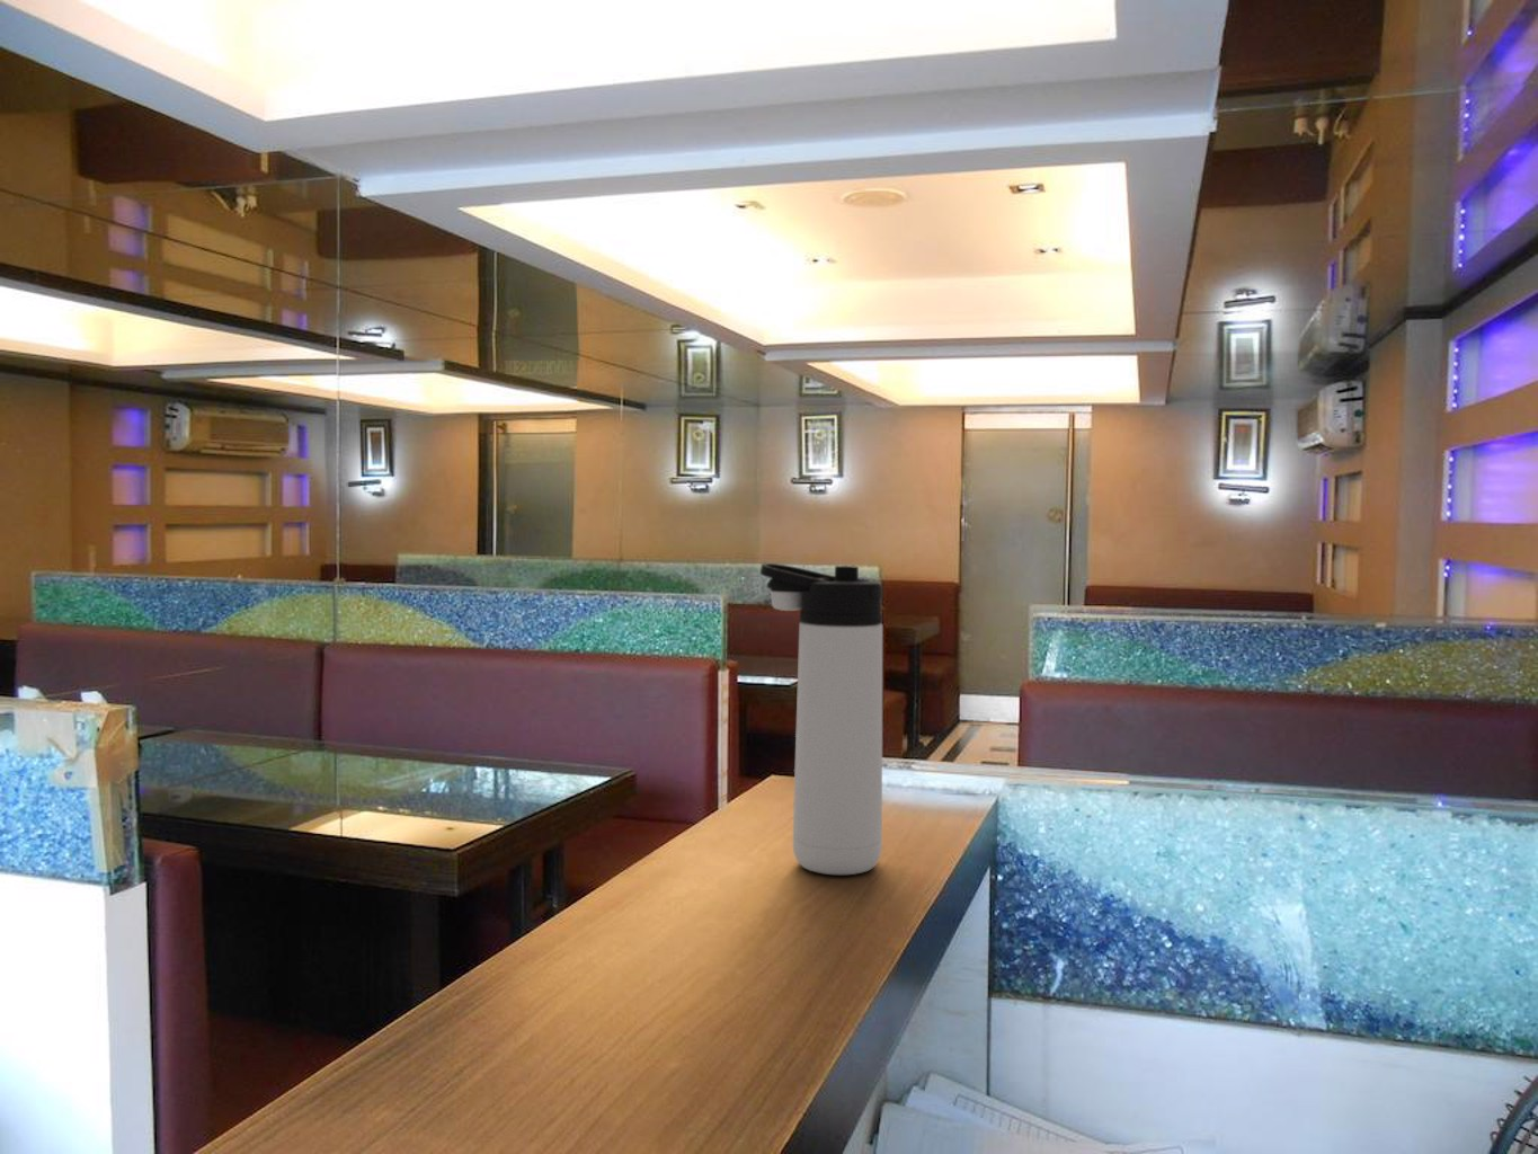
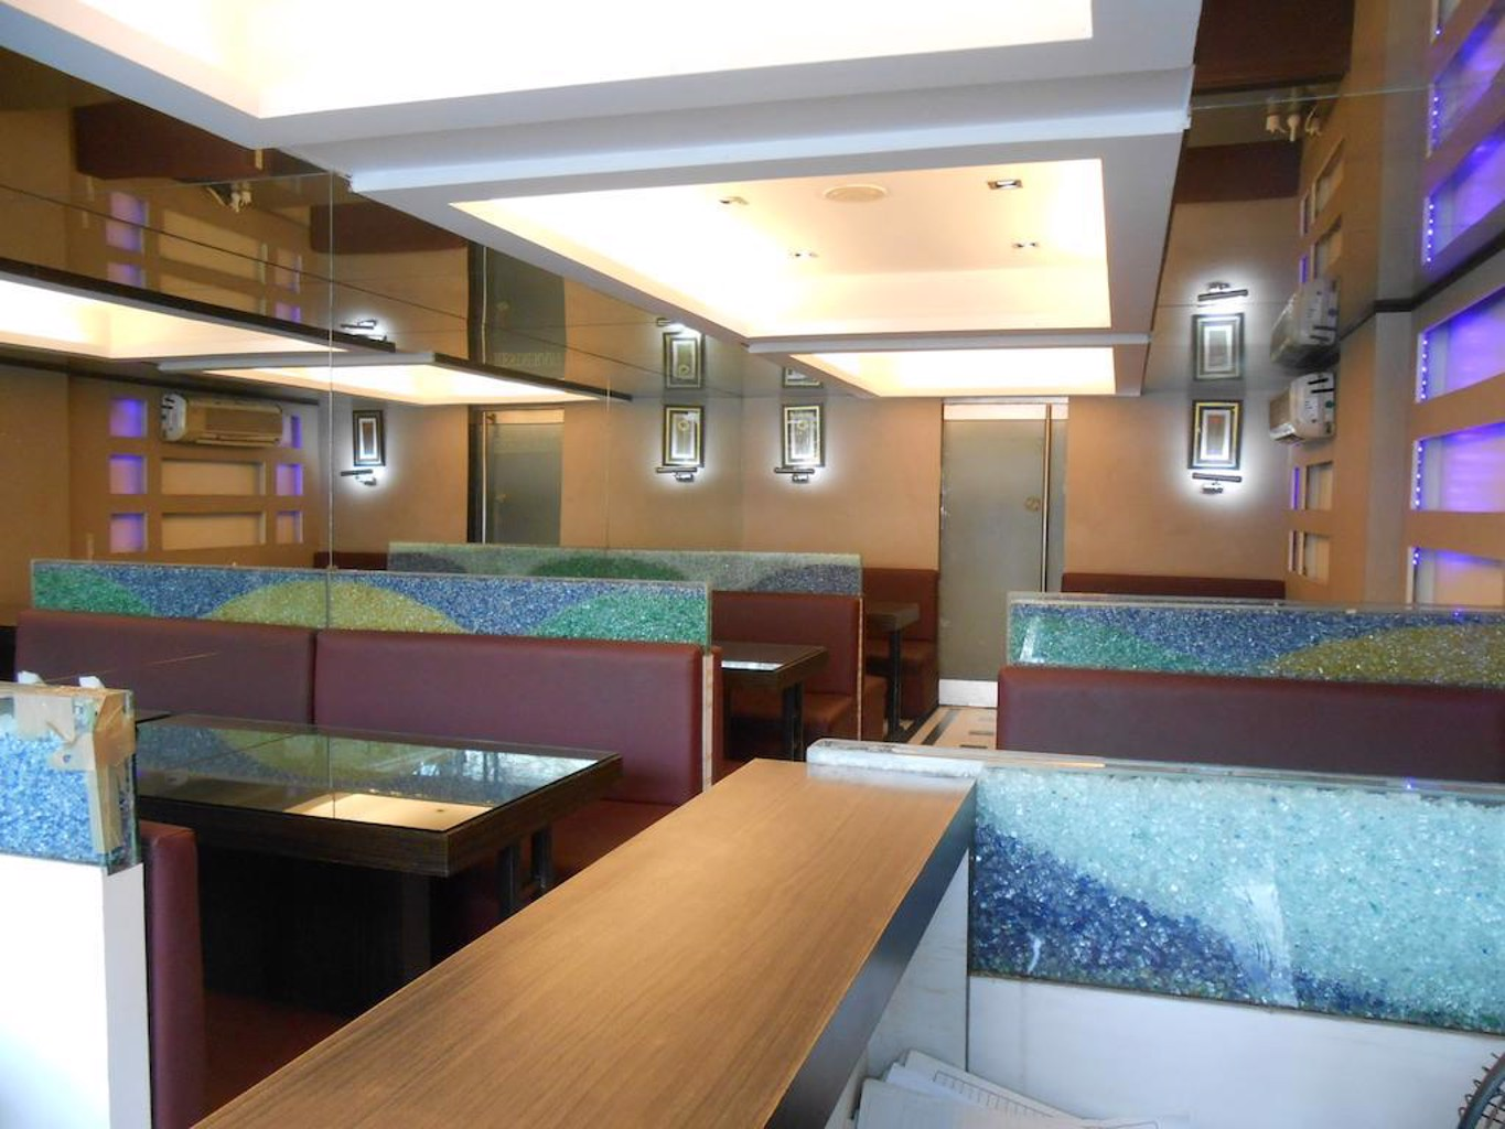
- thermos bottle (819, 713)
